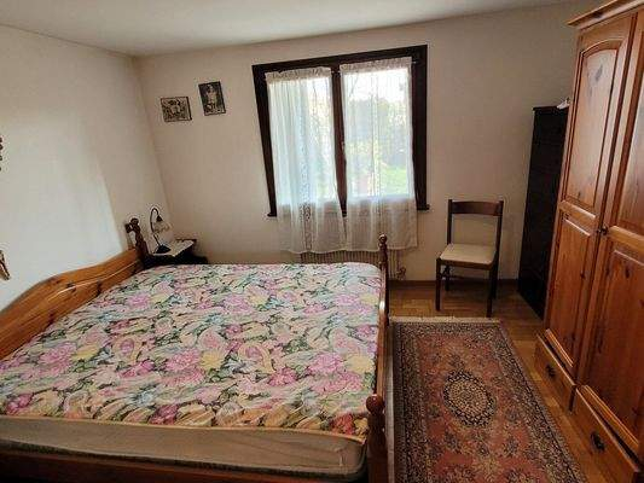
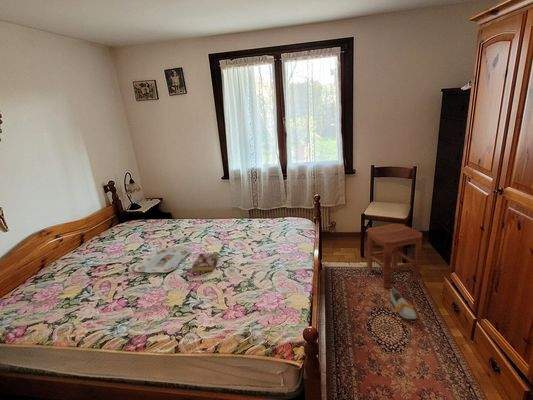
+ serving tray (164, 259)
+ book (206, 262)
+ shoe (399, 304)
+ stool (392, 253)
